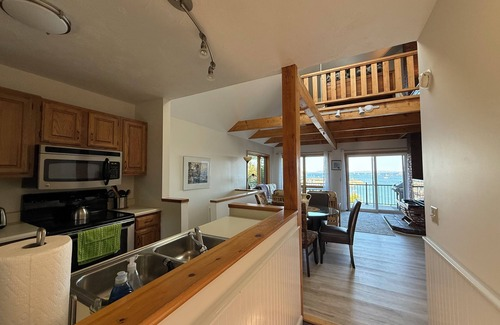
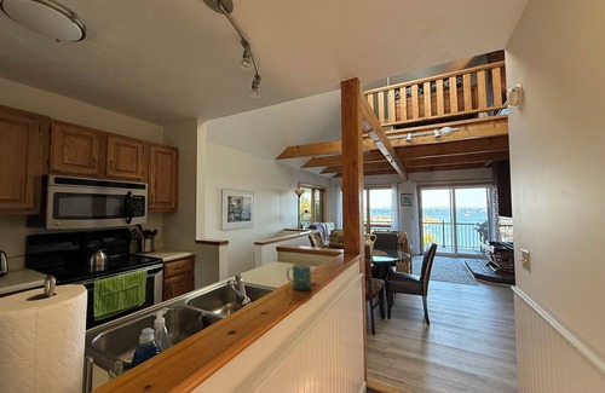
+ mug (298, 276)
